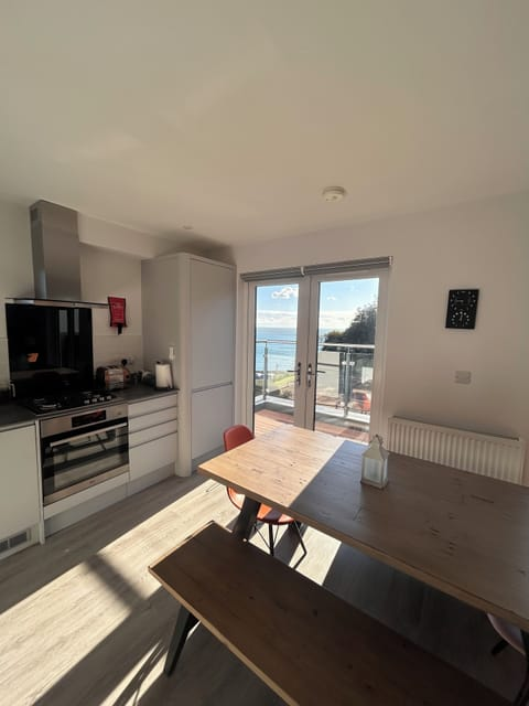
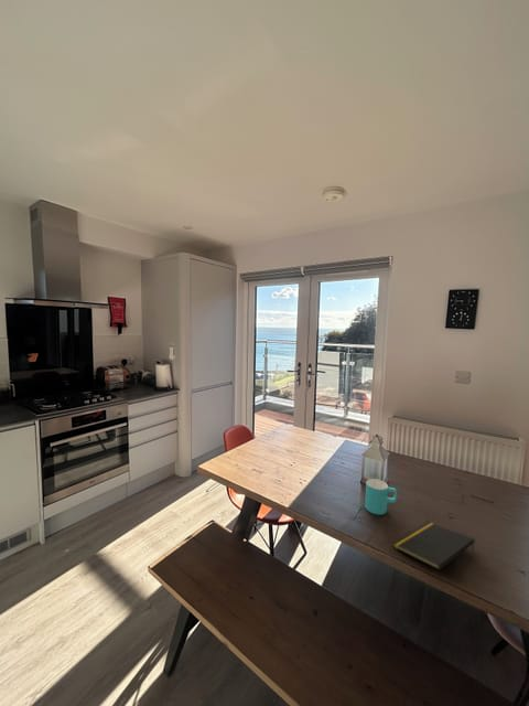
+ notepad (432, 543)
+ cup (380, 498)
